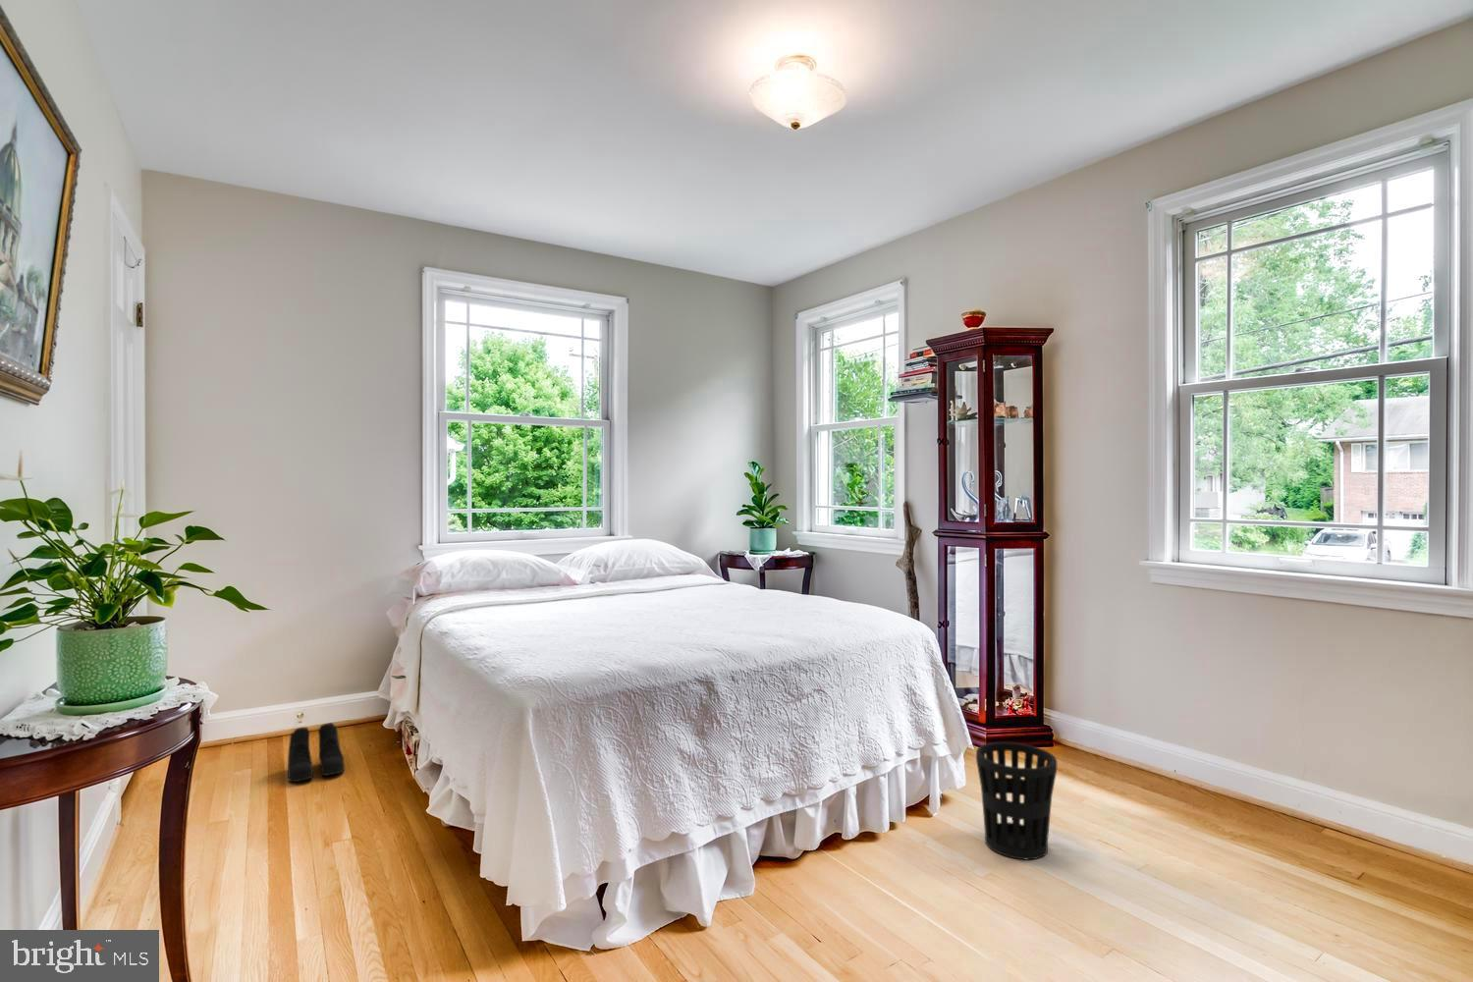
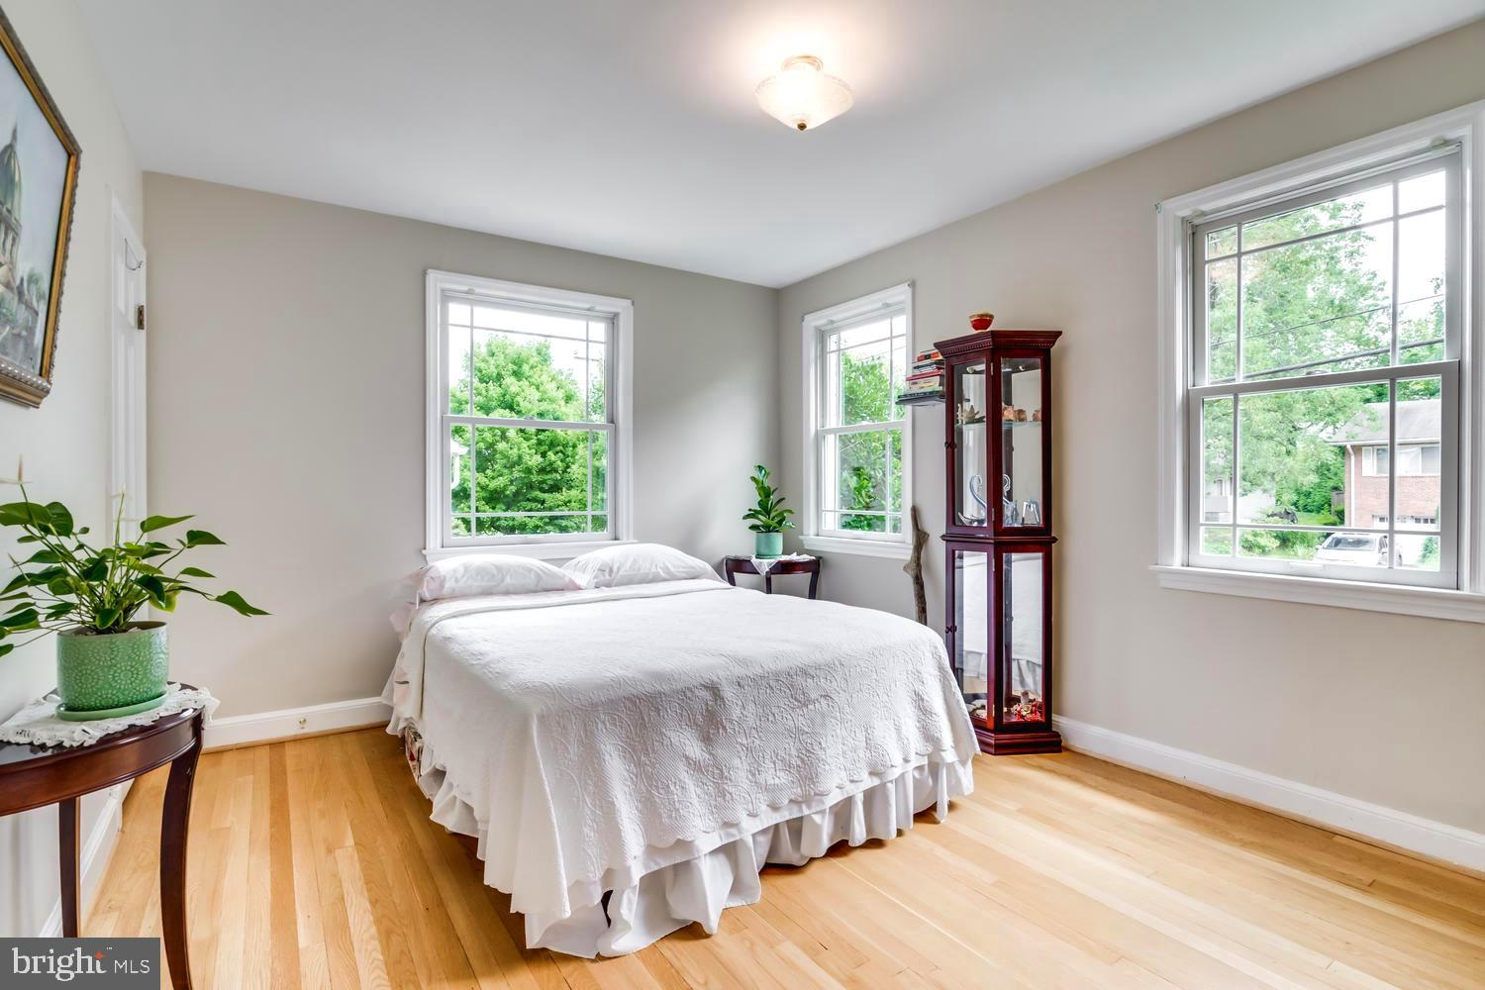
- boots (319, 750)
- wastebasket (1015, 799)
